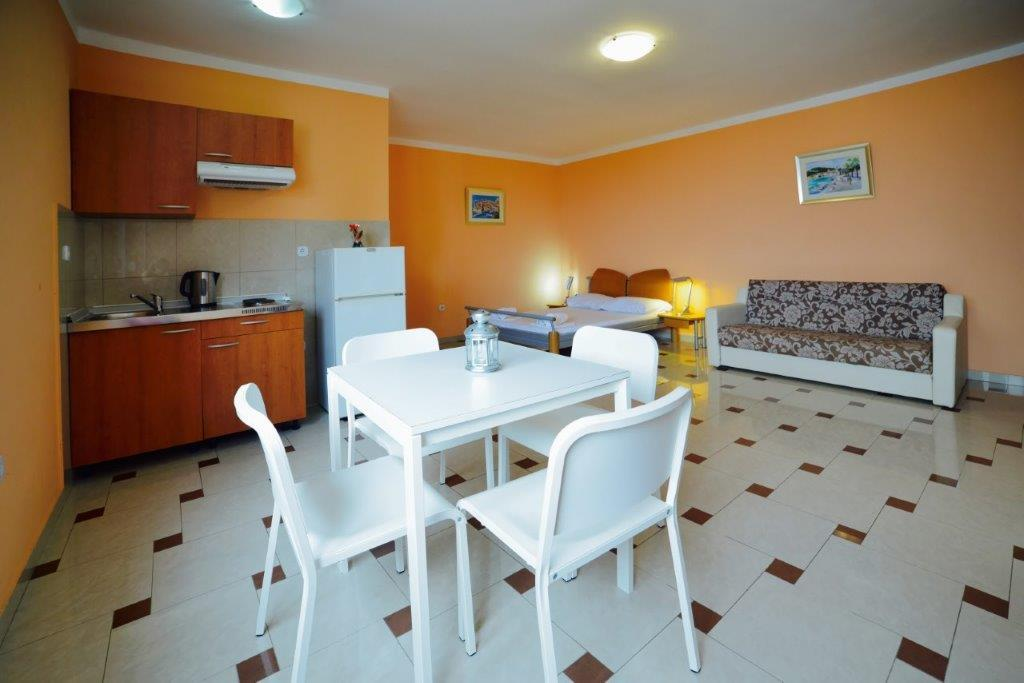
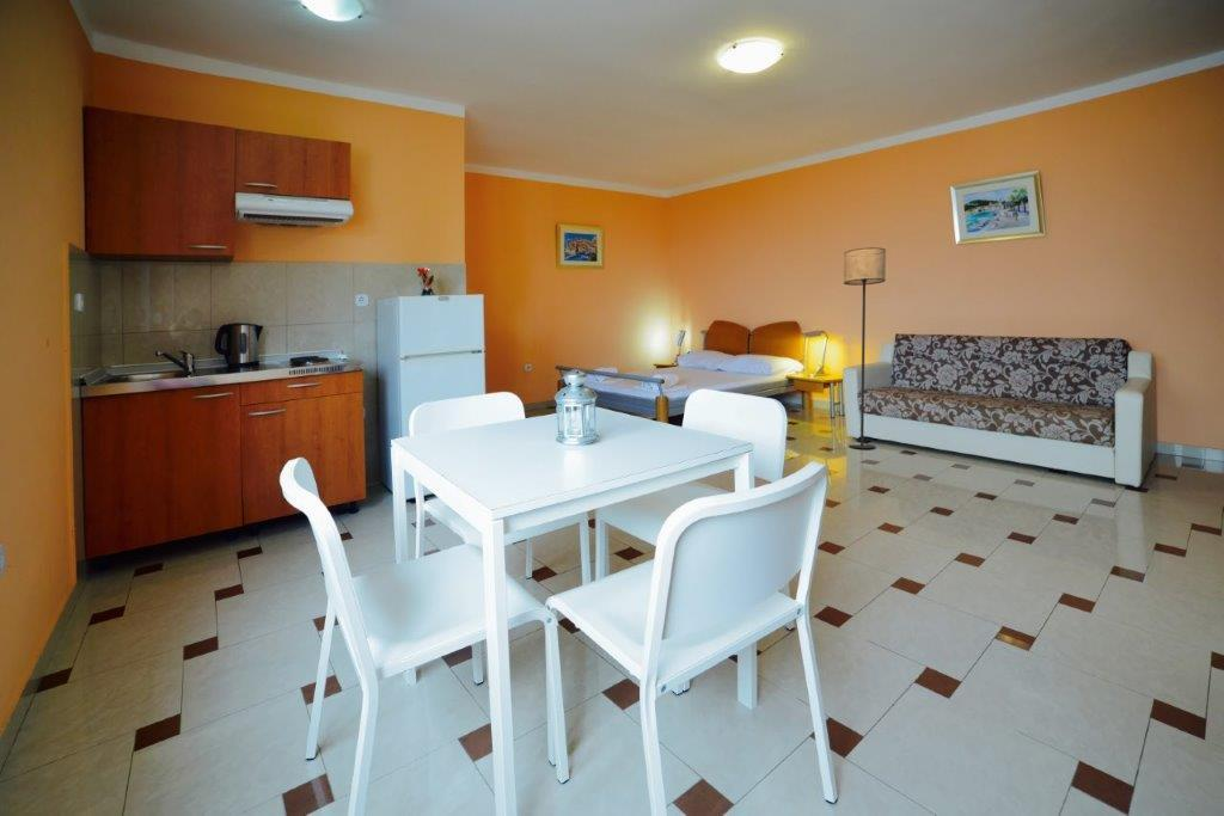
+ floor lamp (863, 350)
